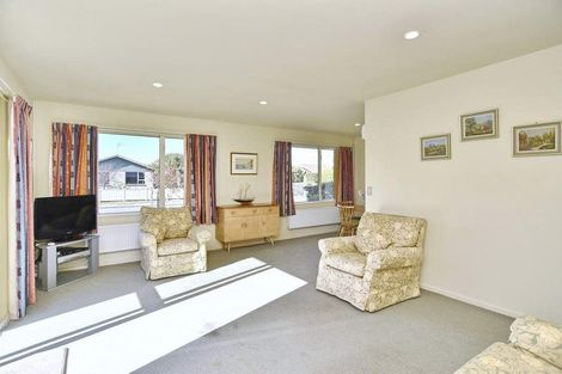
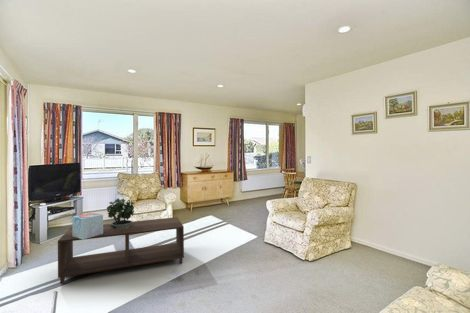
+ coffee table (127, 245)
+ potted plant (120, 210)
+ decorative box (87, 225)
